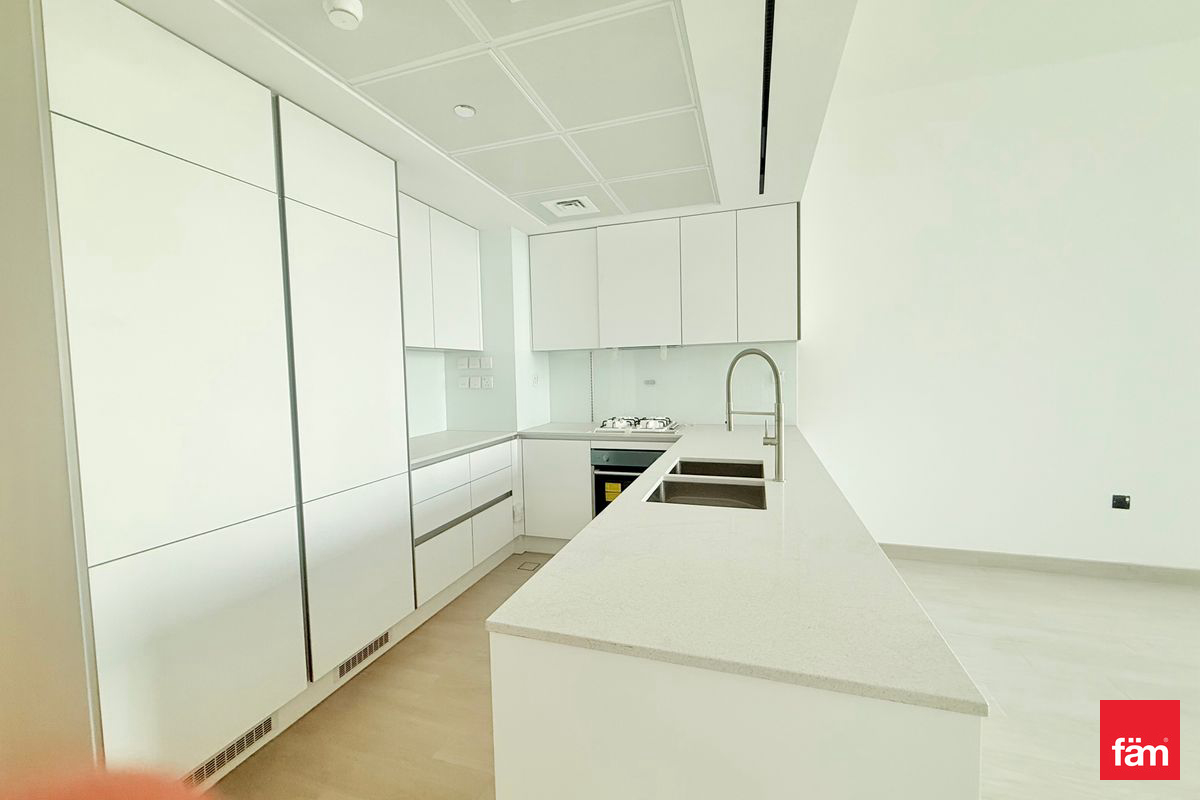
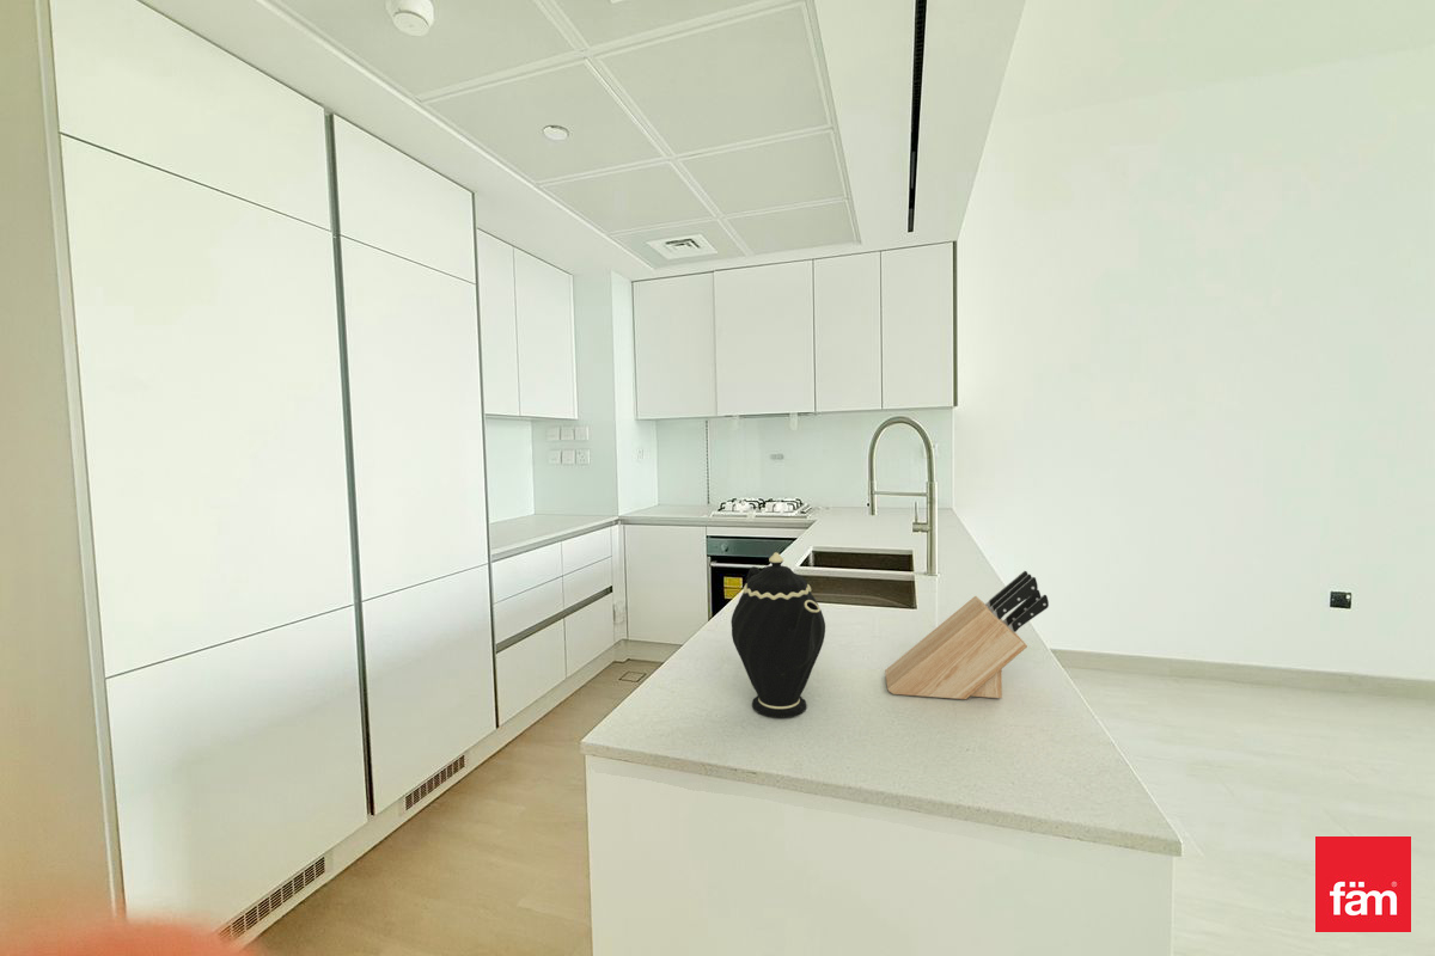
+ teapot (778, 630)
+ knife block (963, 630)
